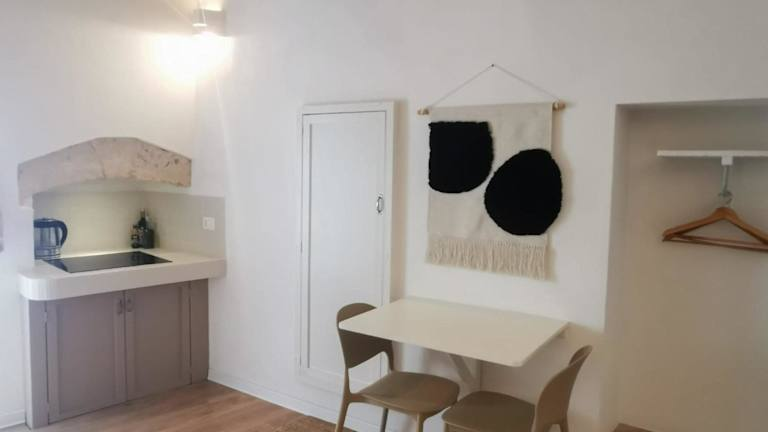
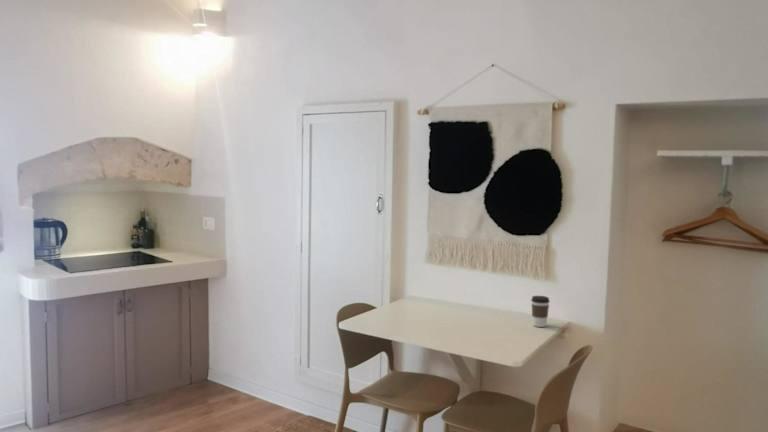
+ coffee cup (540, 311)
